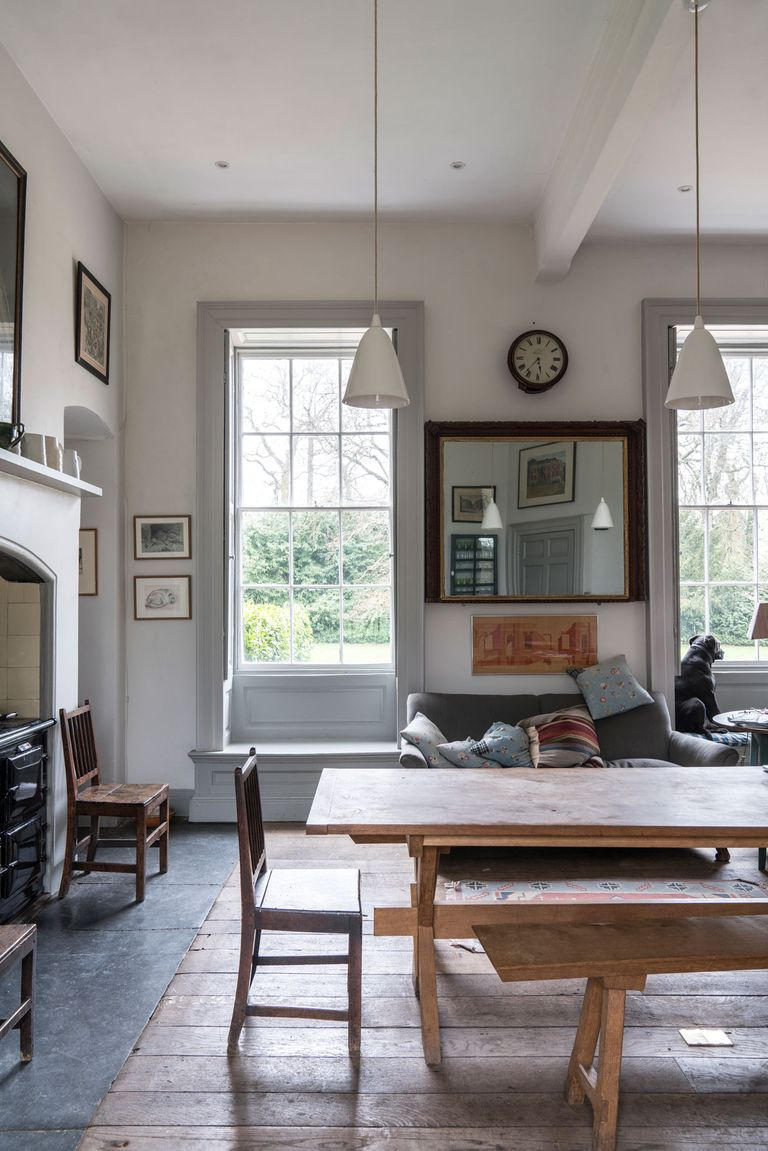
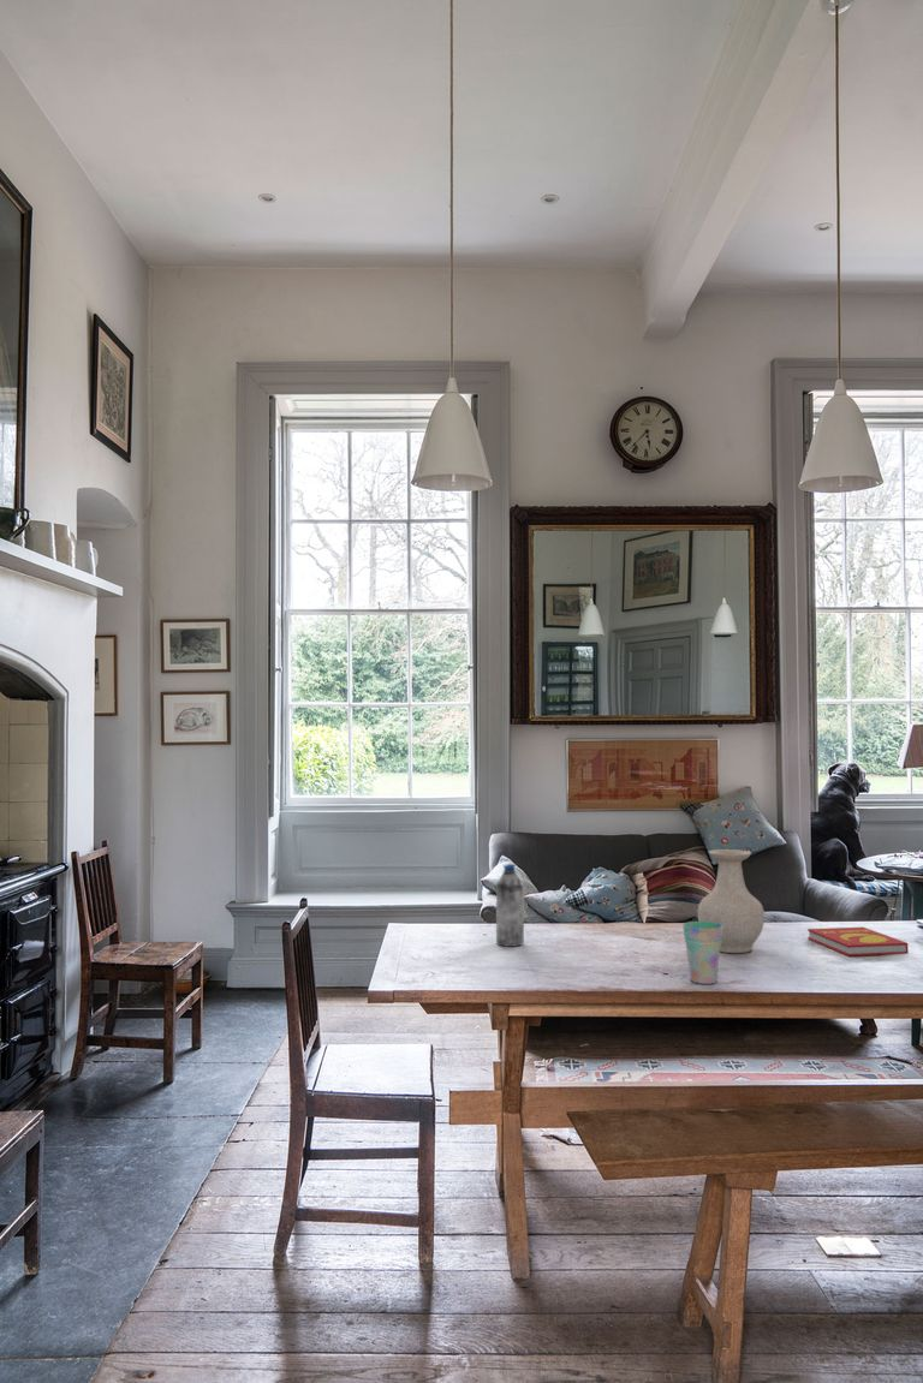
+ book (856, 941)
+ vase (730, 900)
+ cup (703, 953)
+ water bottle (510, 904)
